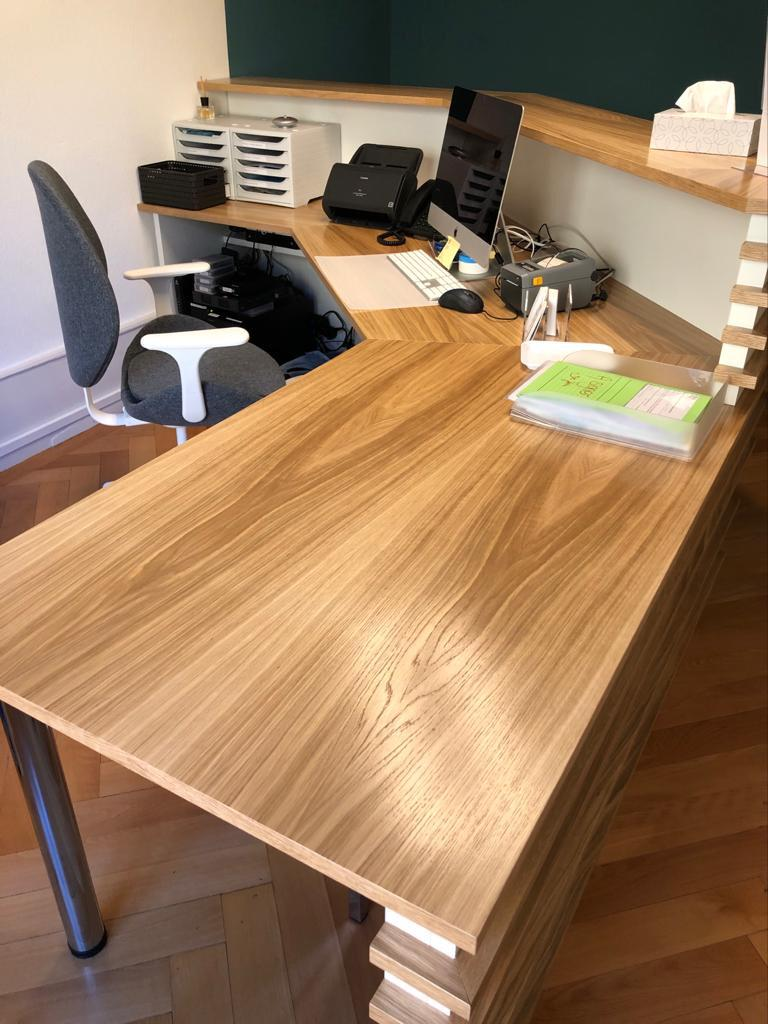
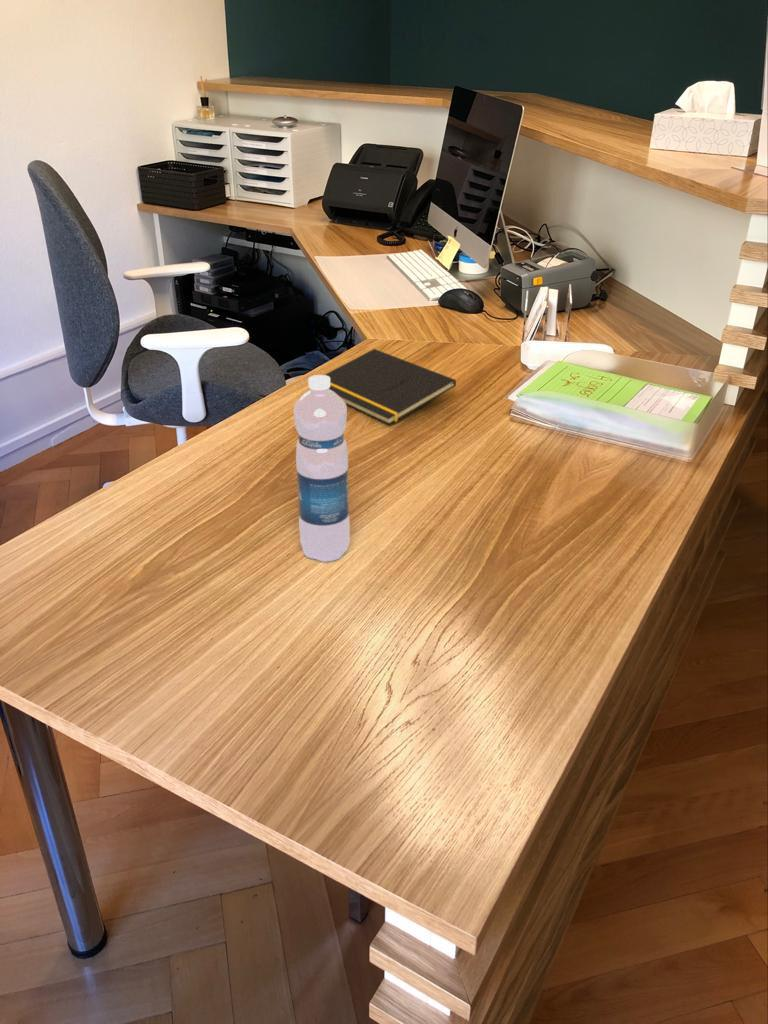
+ water bottle (322, 469)
+ notepad (381, 384)
